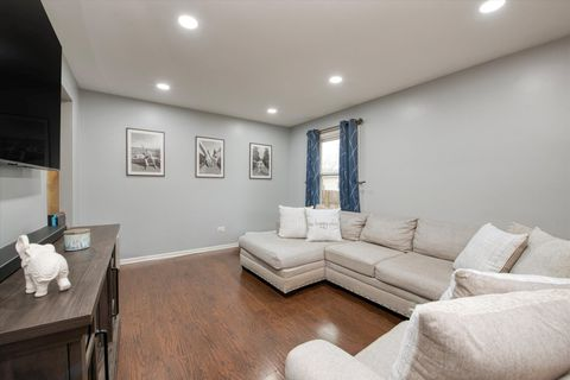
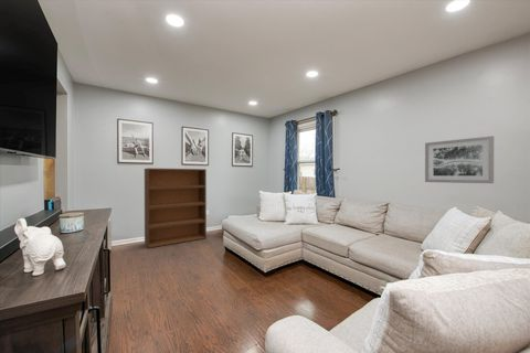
+ bookshelf (176, 204)
+ wall art (456, 161)
